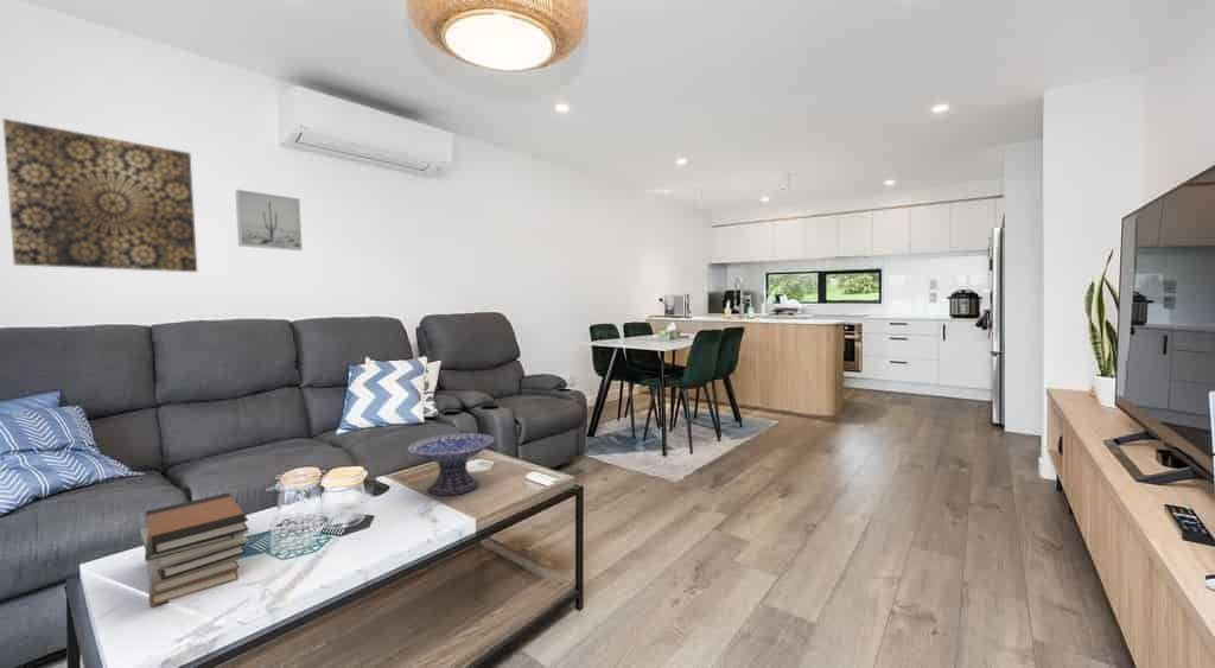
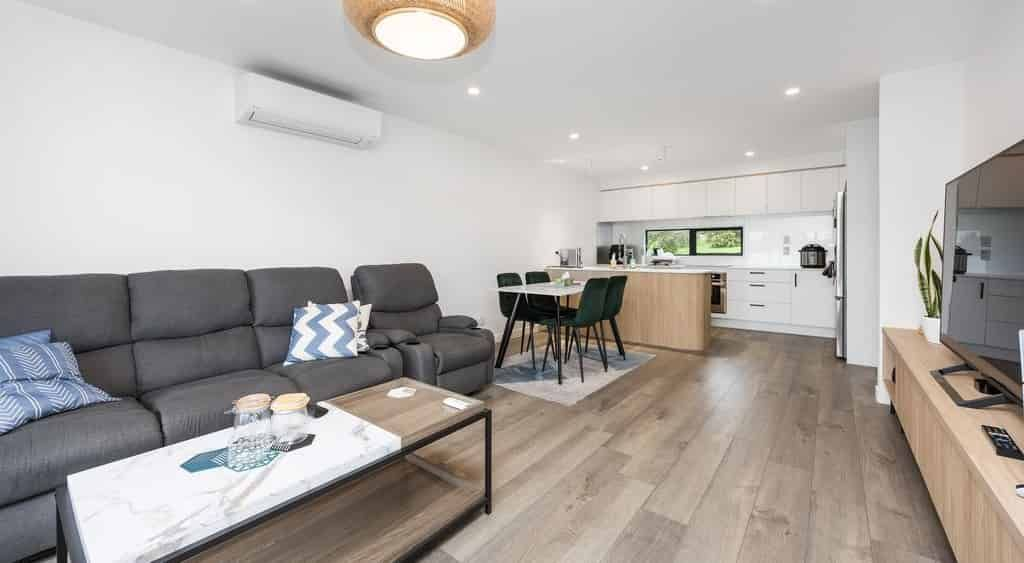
- decorative bowl (452, 464)
- book stack (195, 542)
- wall art (269, 221)
- wall art (109, 203)
